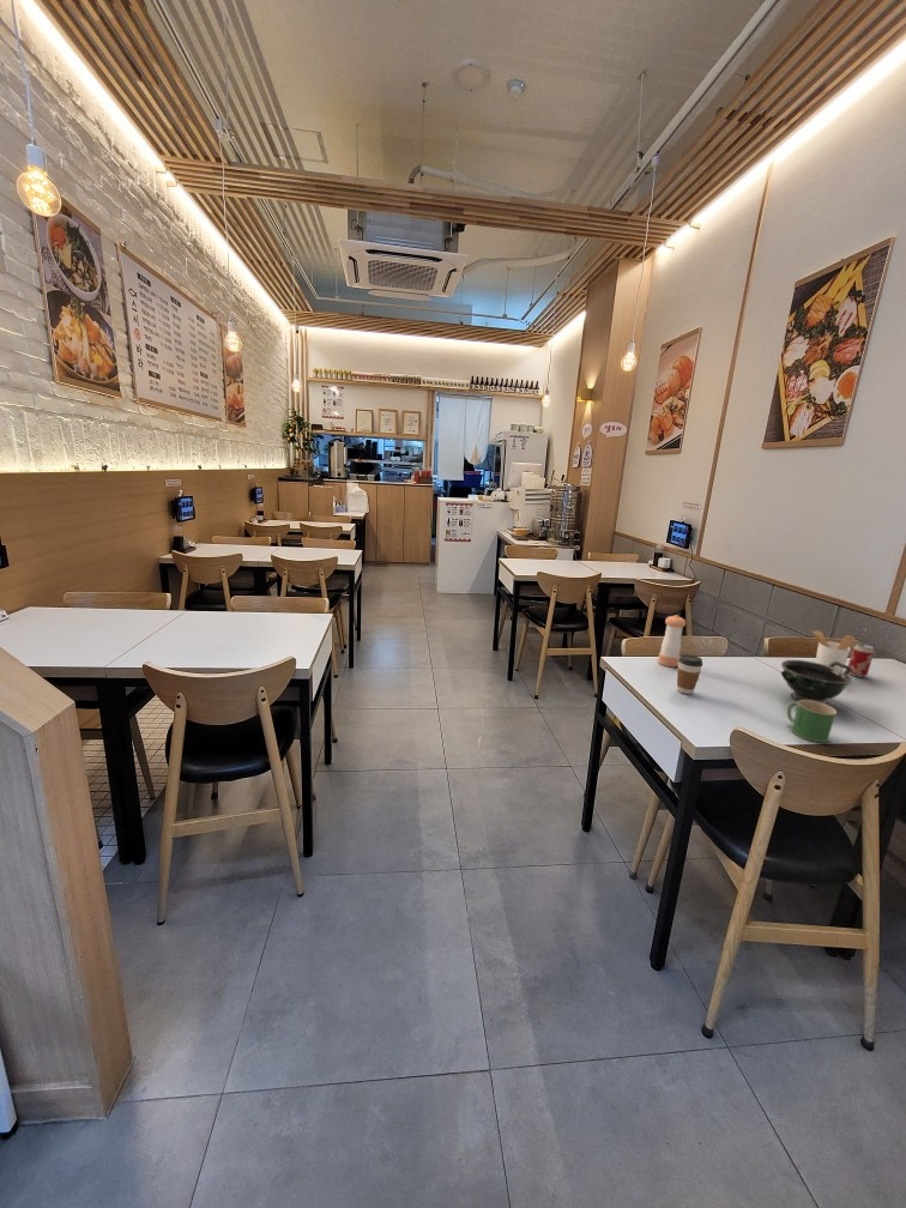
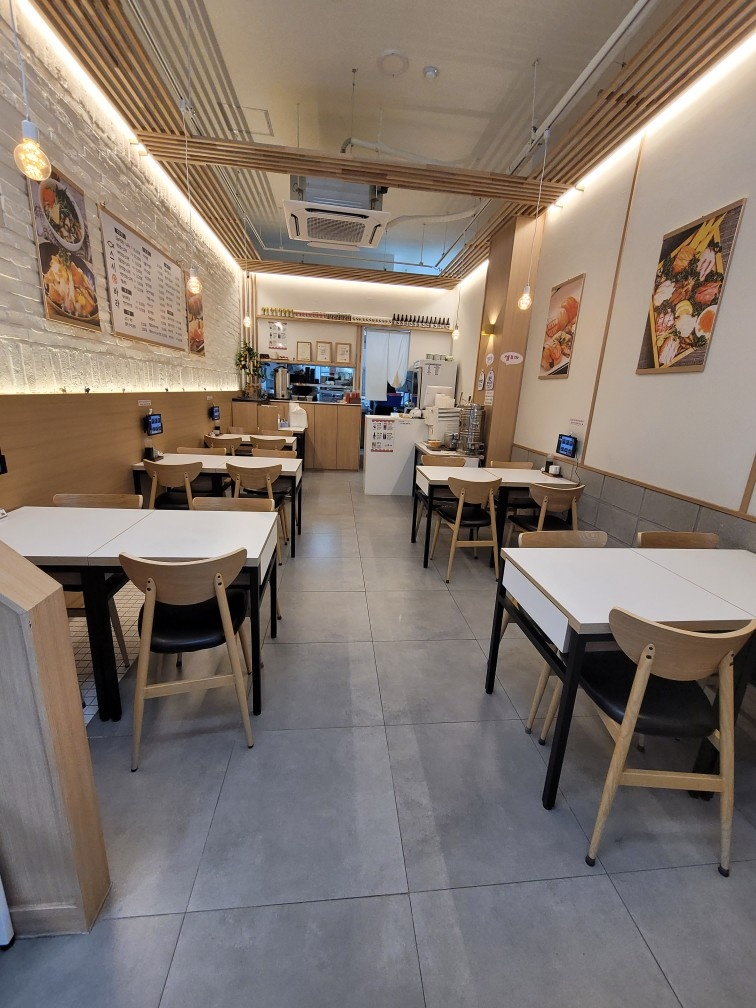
- beverage can (860, 660)
- bowl (813, 683)
- mug (808, 718)
- coffee cup (688, 674)
- utensil holder (826, 652)
- pepper shaker (672, 639)
